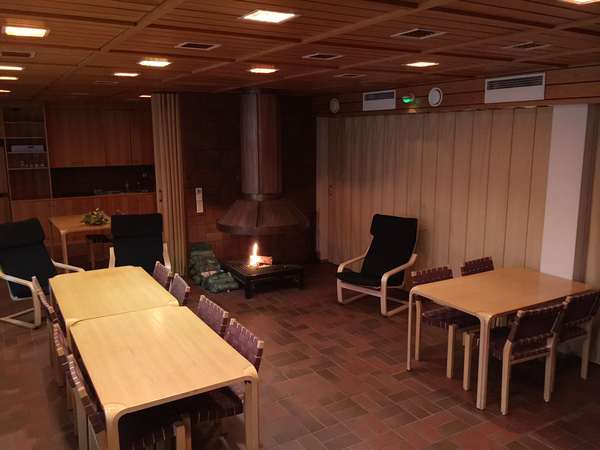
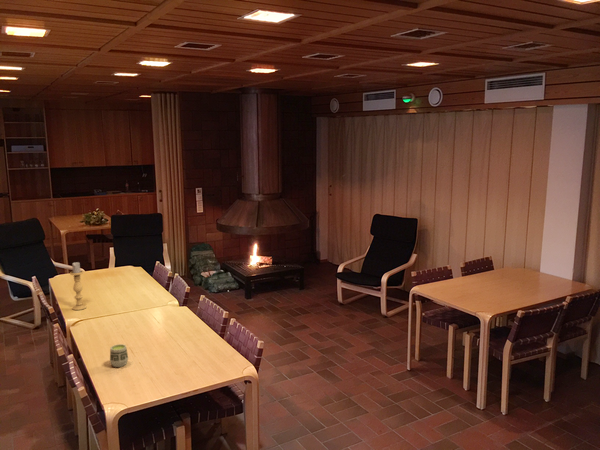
+ cup (118, 355)
+ candle holder (77, 285)
